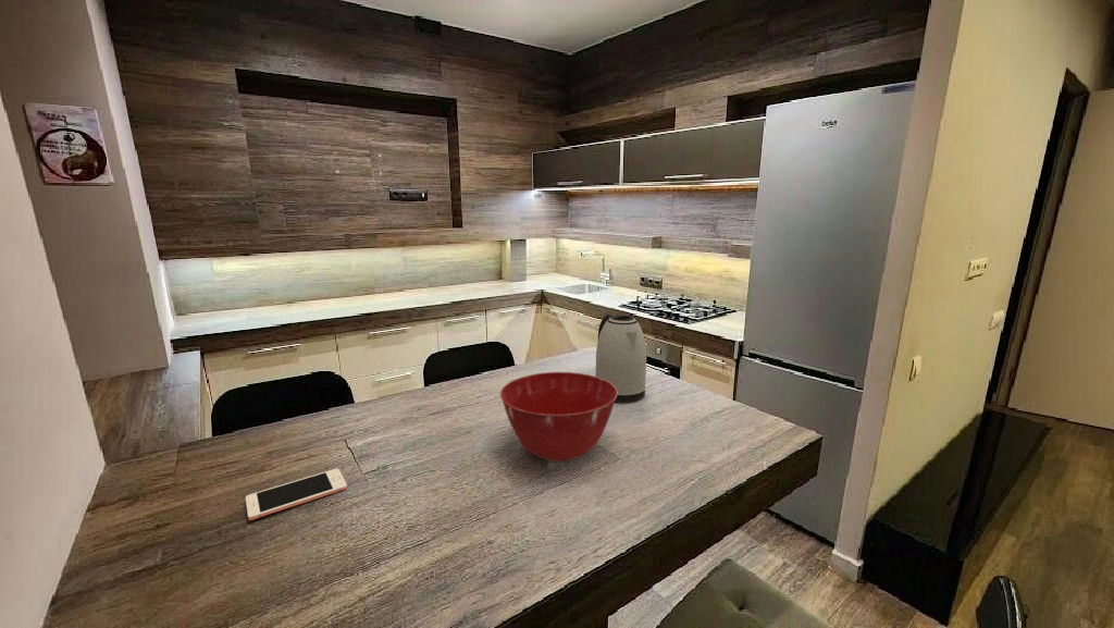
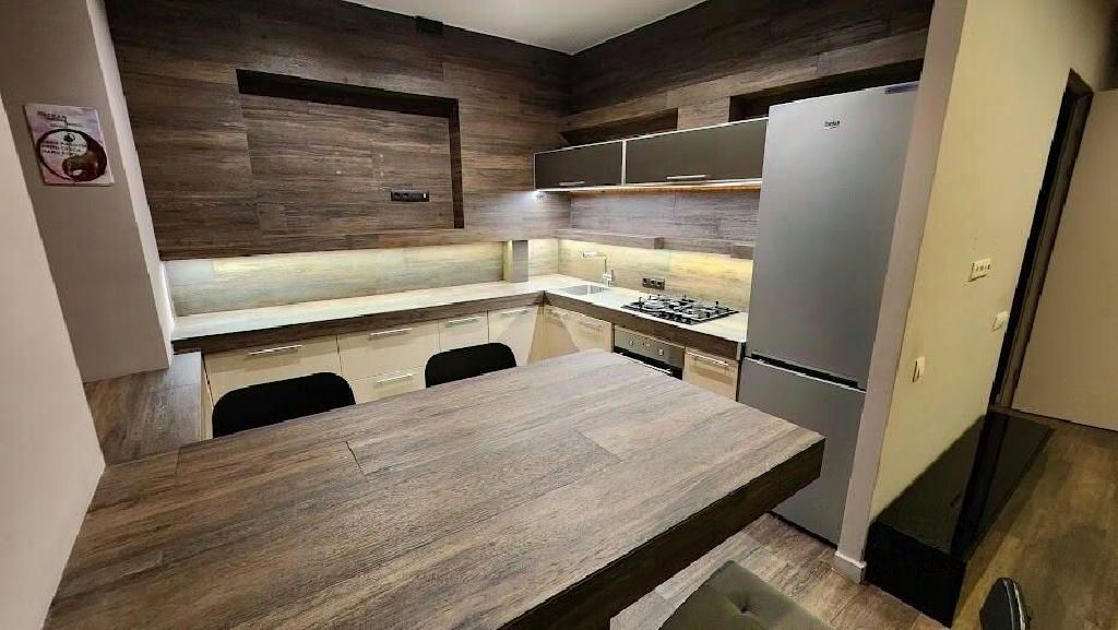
- cell phone (297, 492)
- kettle (616, 352)
- mixing bowl (558, 419)
